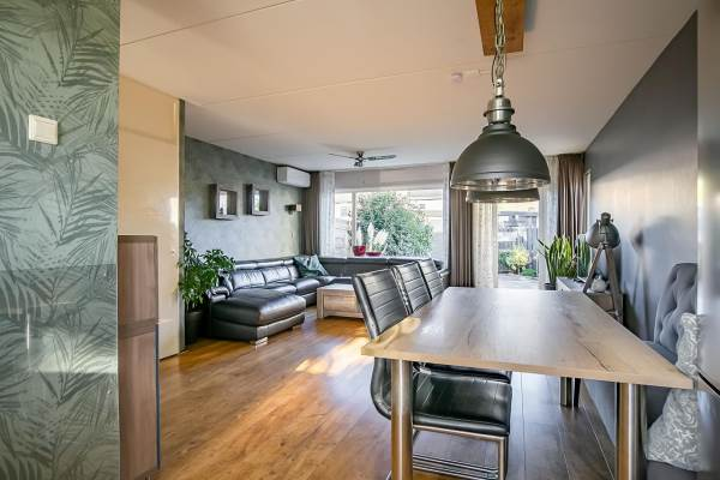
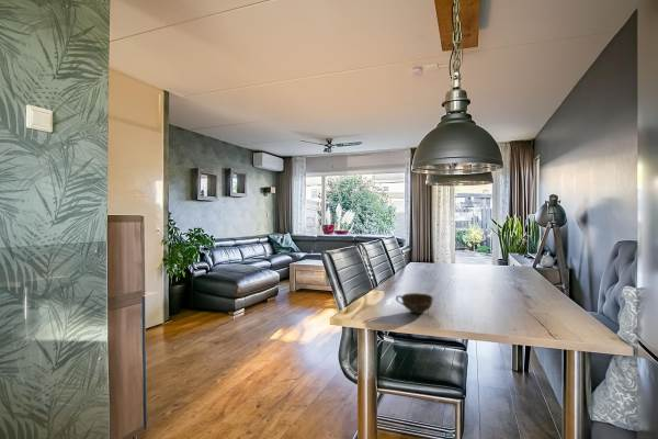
+ cup (413, 303)
